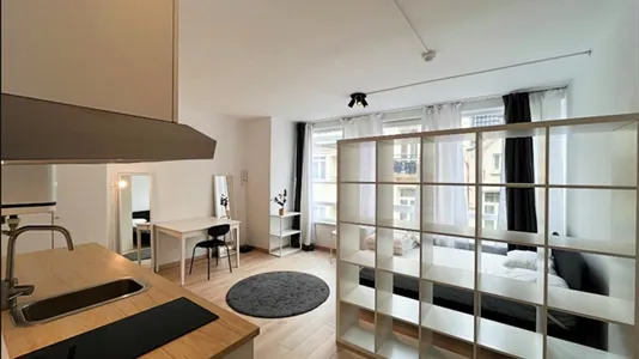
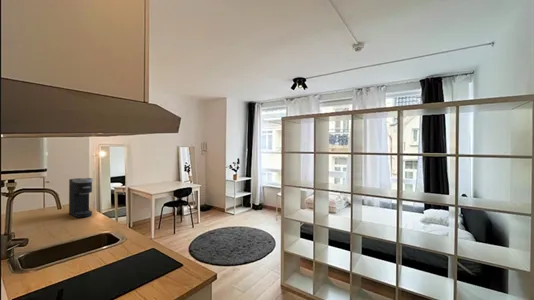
+ coffee maker (80, 196)
